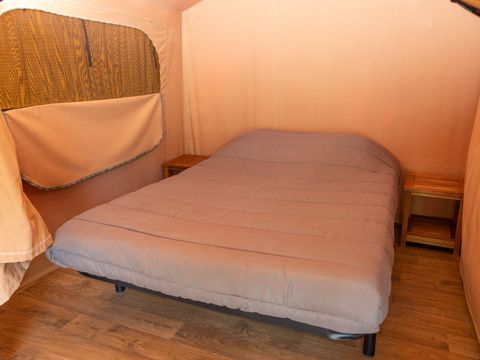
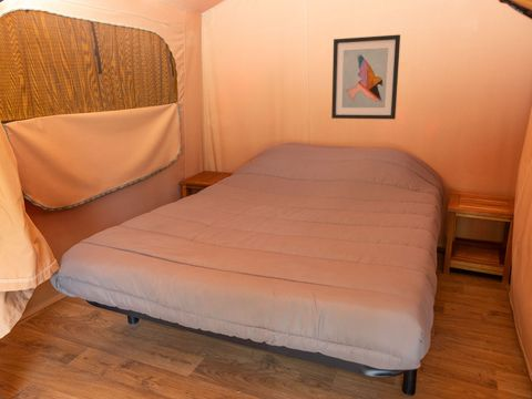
+ wall art (364, 79)
